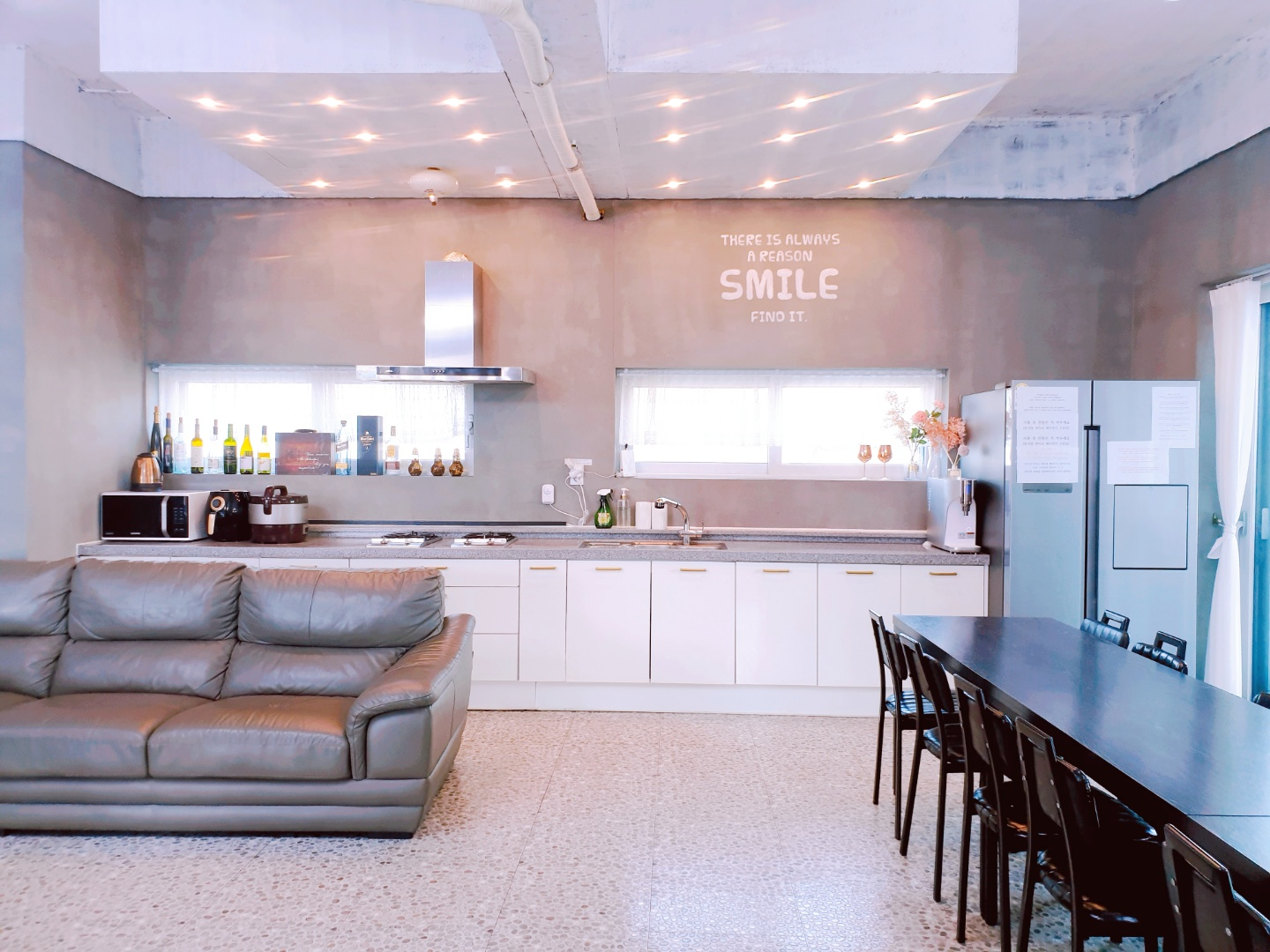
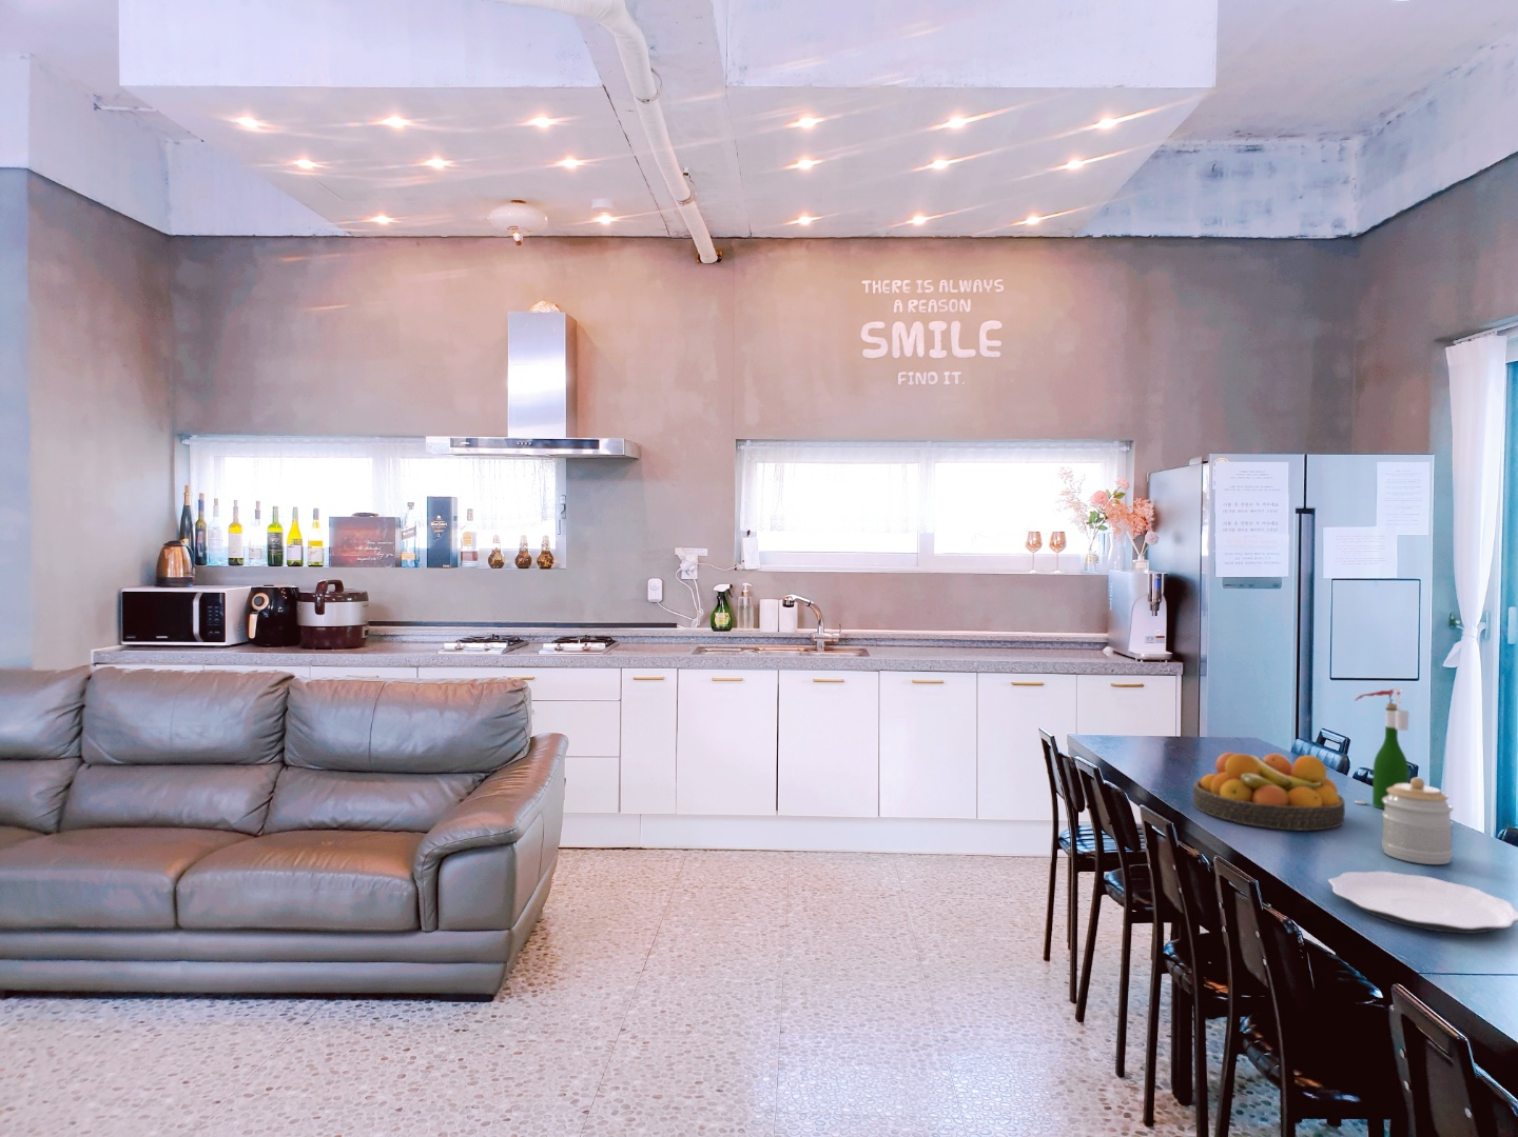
+ wine bottle (1381, 746)
+ fruit bowl (1266, 782)
+ jar (1416, 817)
+ plate (1420, 902)
